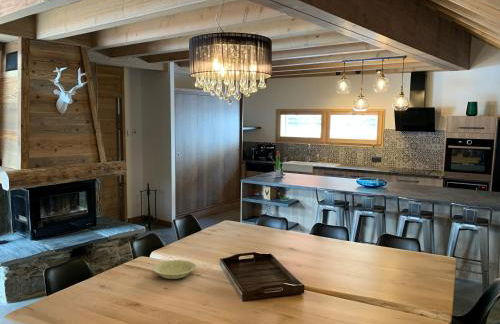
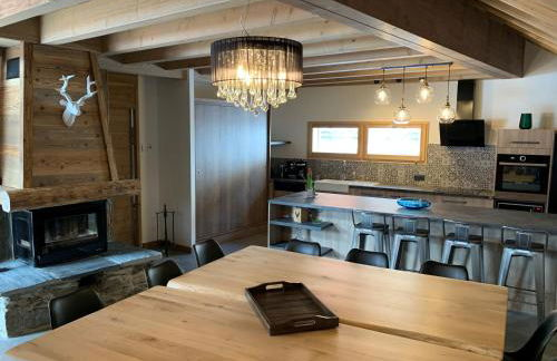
- bowl (174, 271)
